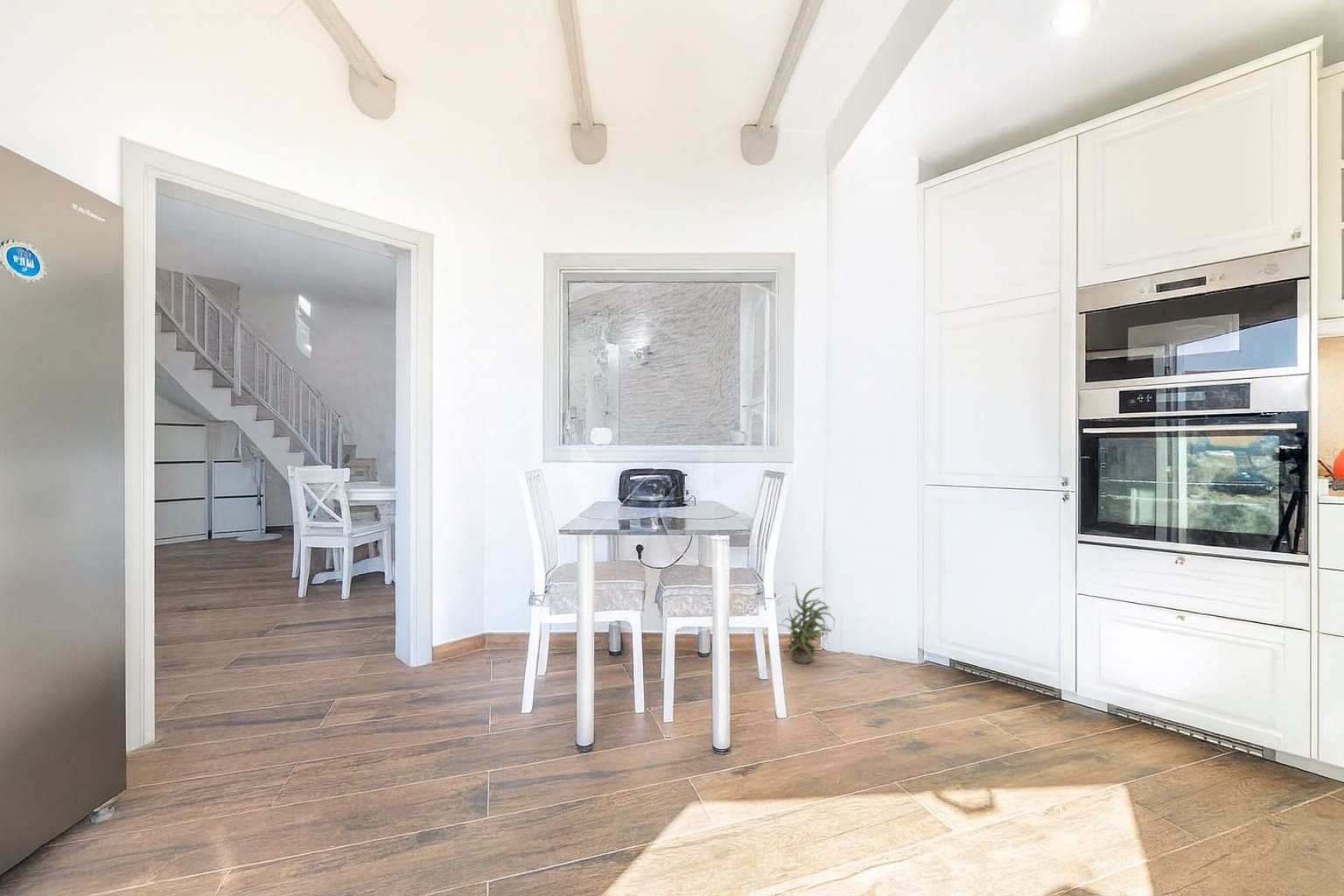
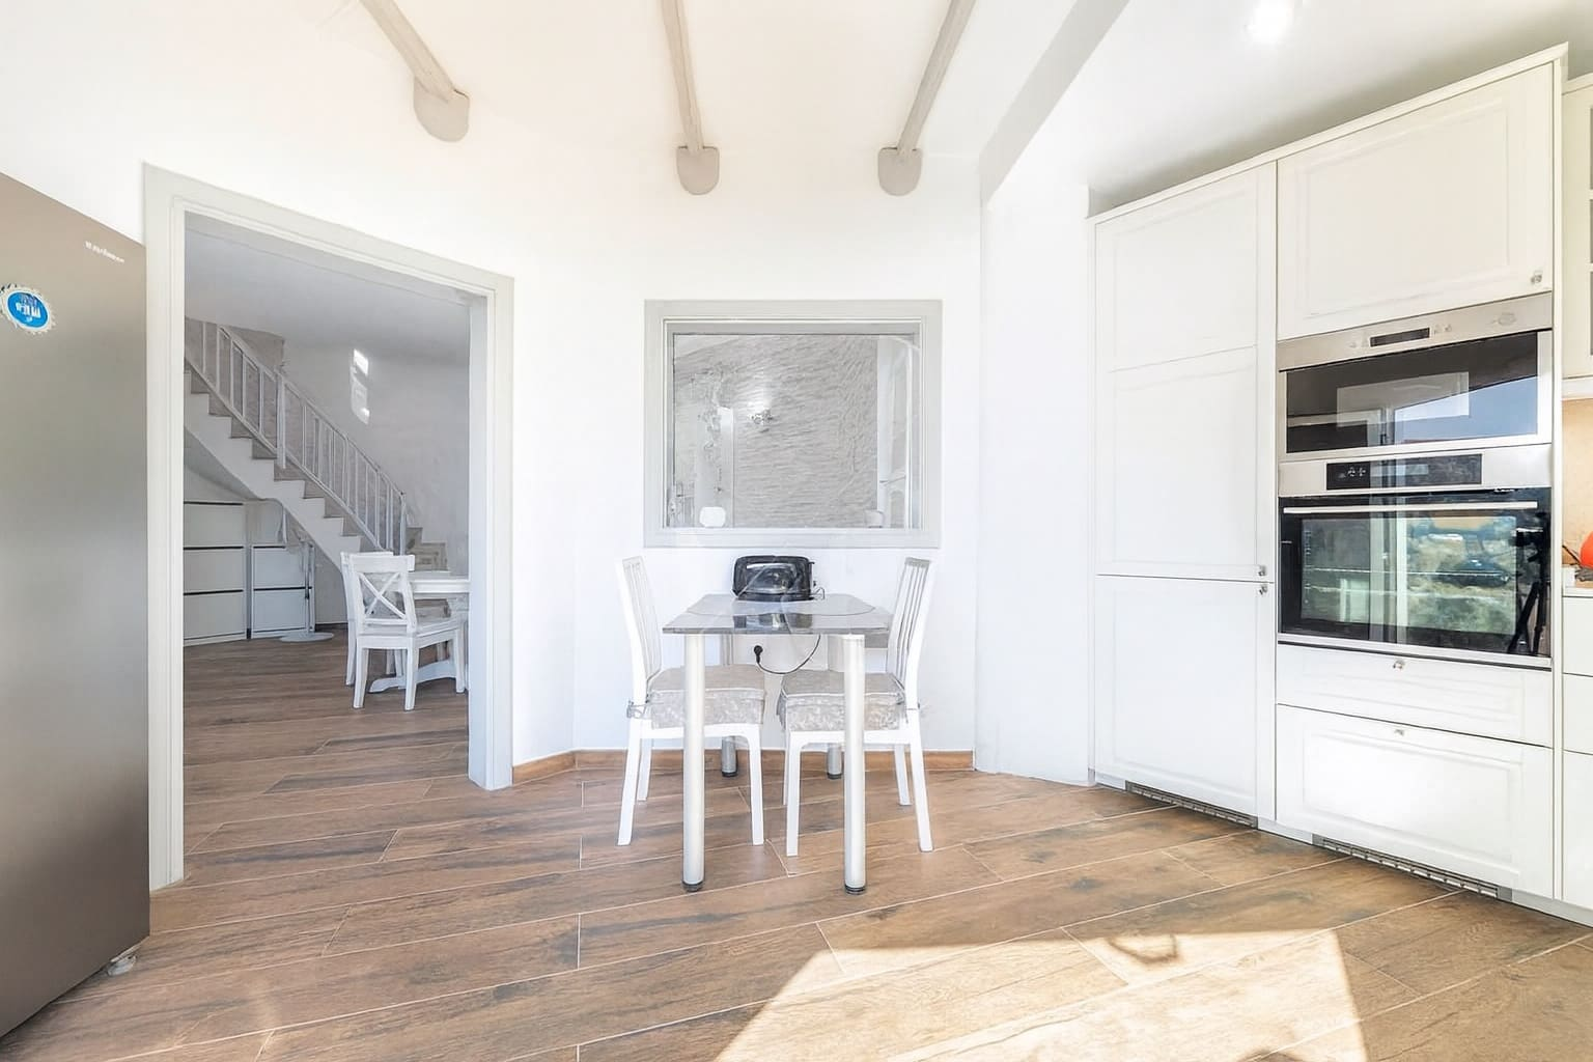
- potted plant (808, 625)
